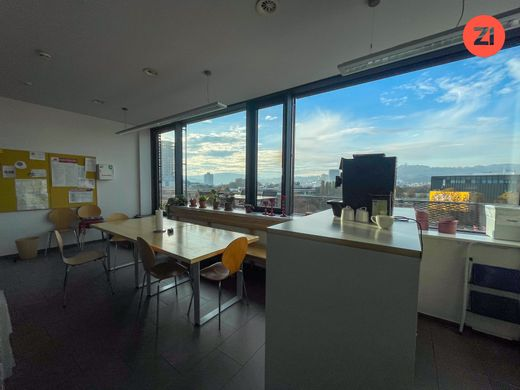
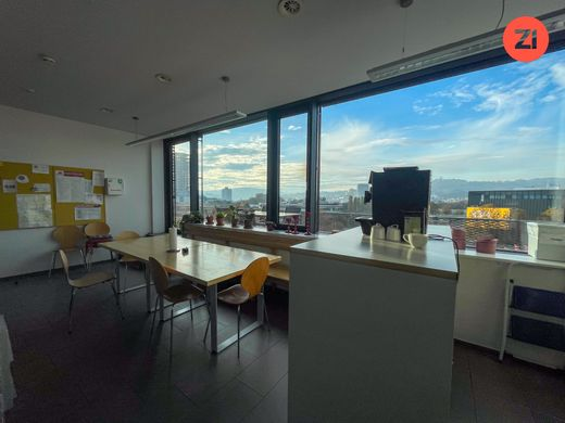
- trash can (28, 248)
